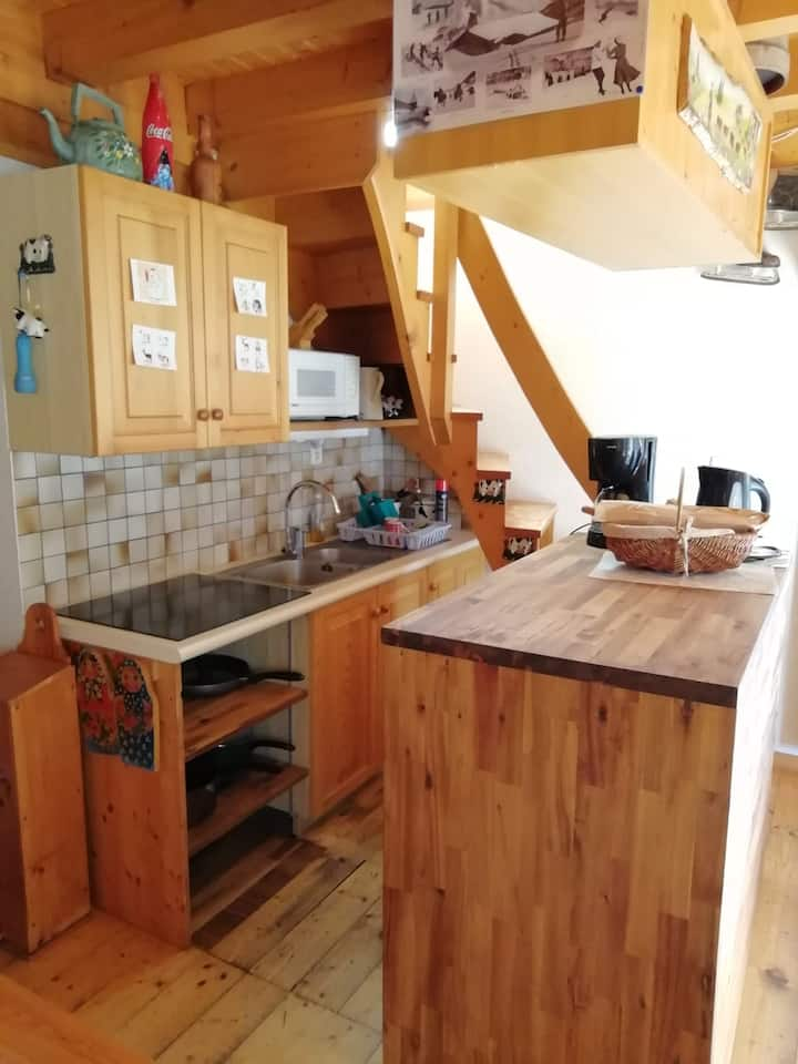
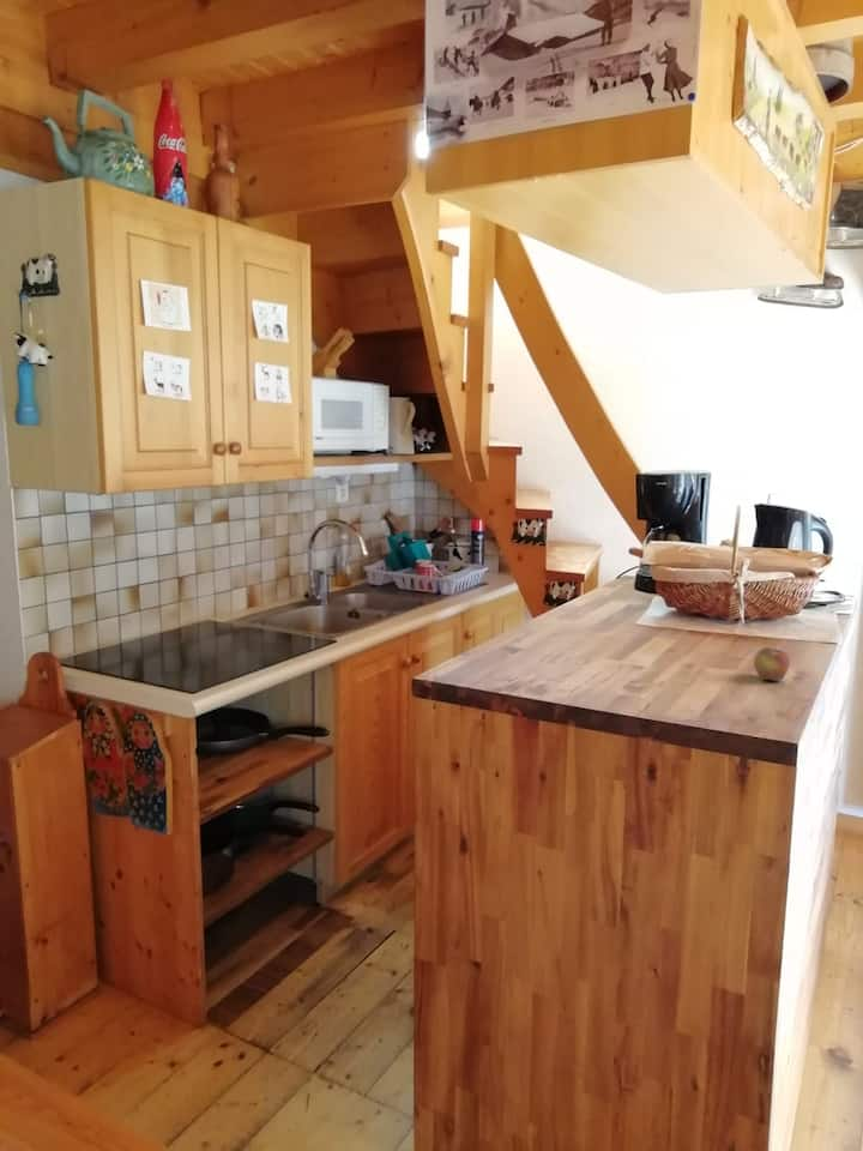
+ apple (771, 663)
